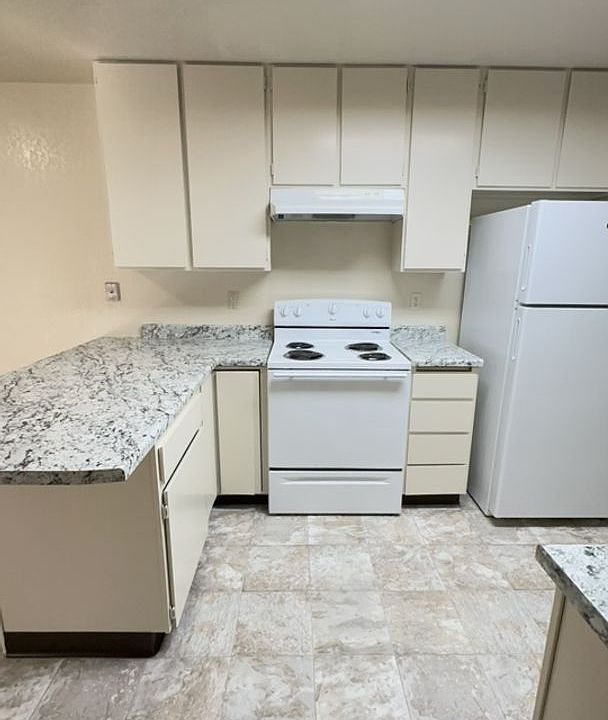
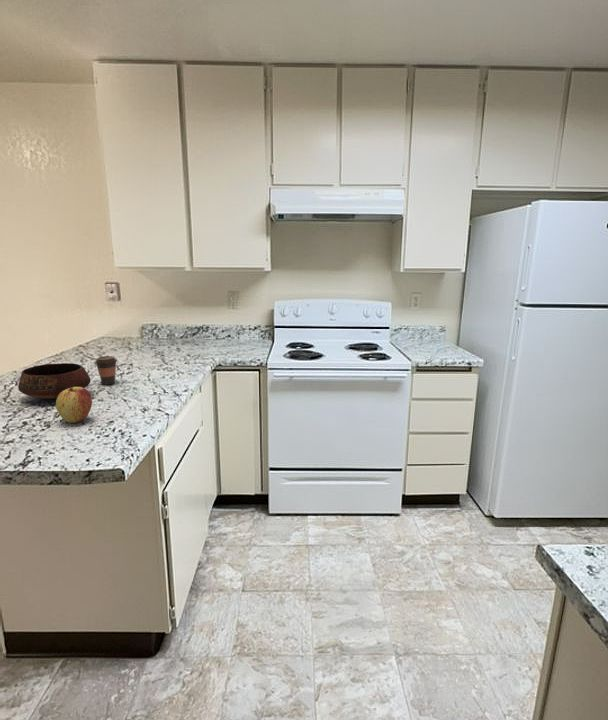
+ bowl (55, 382)
+ coffee cup (107, 370)
+ apple (74, 404)
